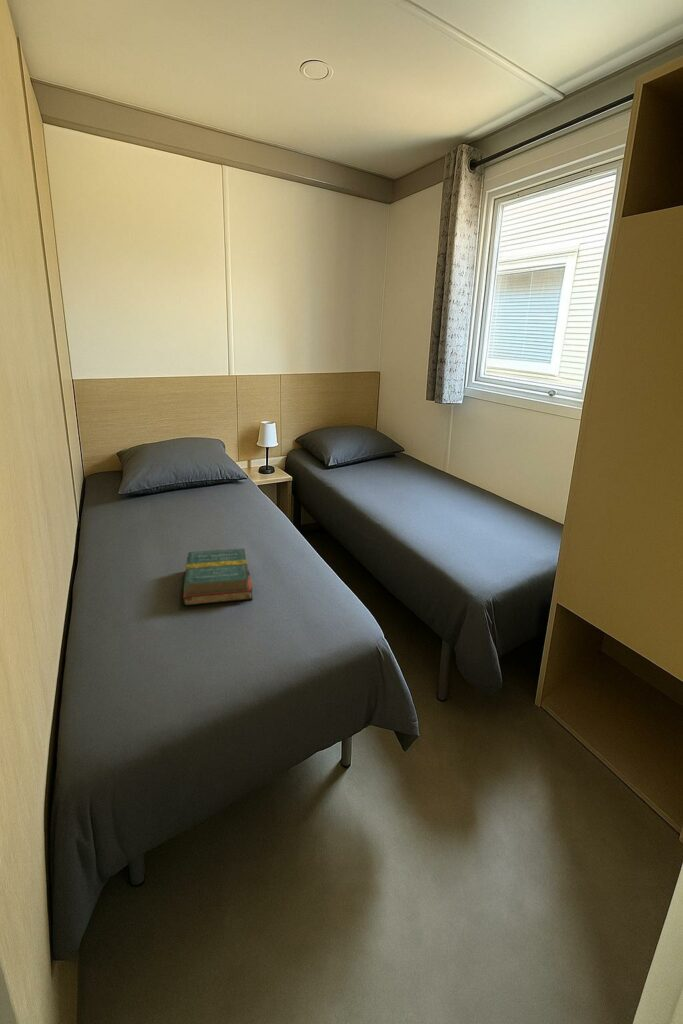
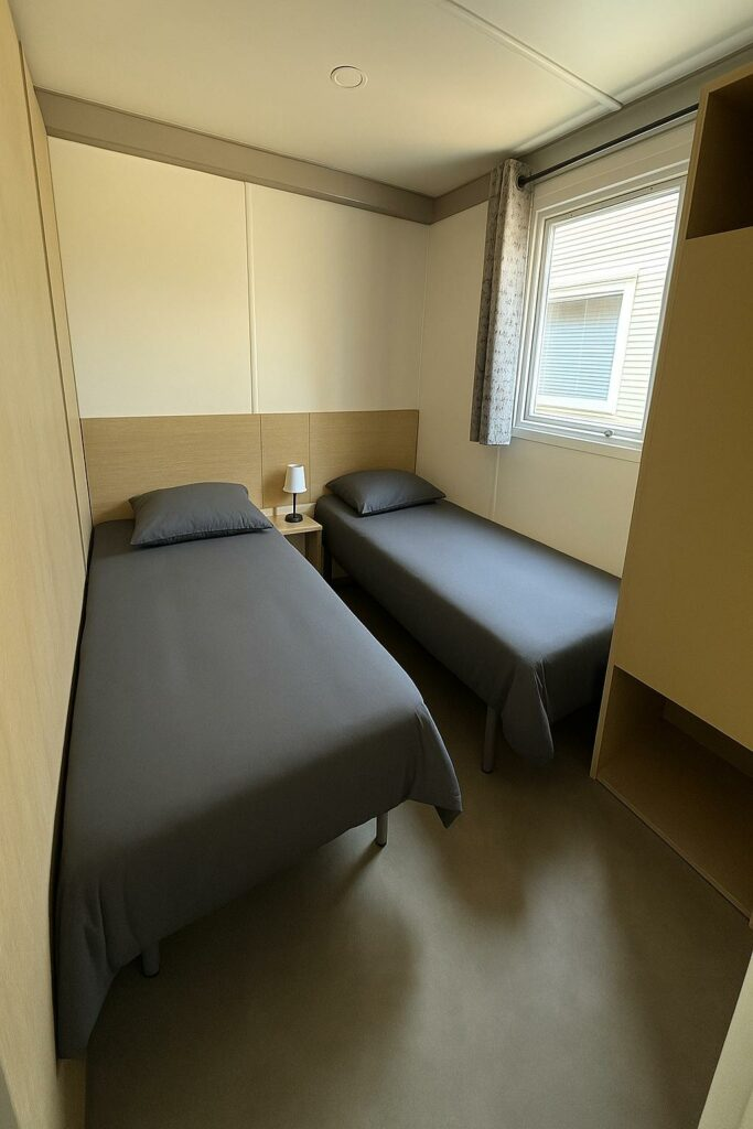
- hardback book (217, 574)
